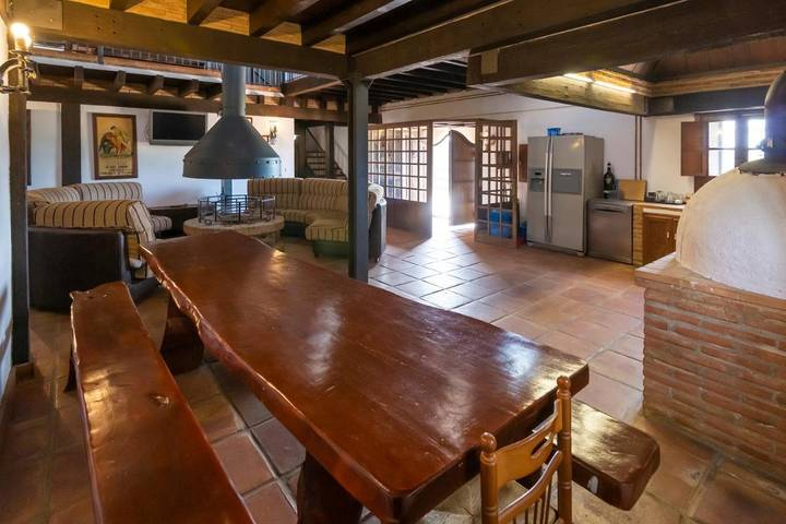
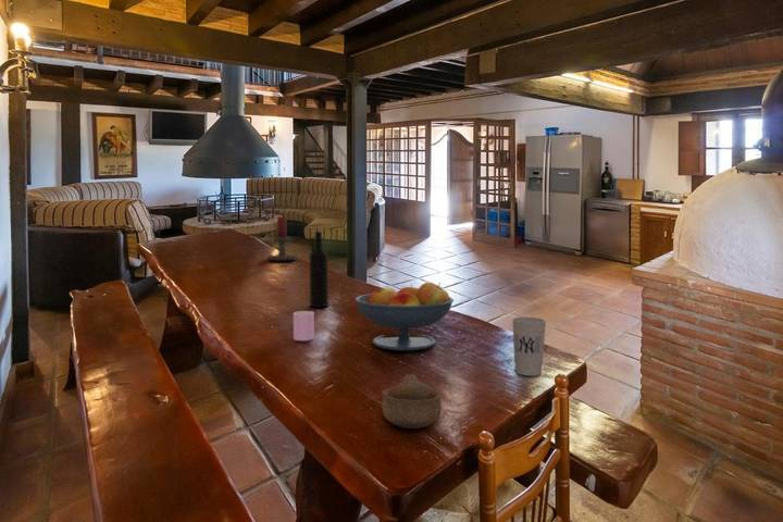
+ fruit bowl (403, 312)
+ cup (301, 324)
+ candle holder (277, 237)
+ cup (527, 346)
+ wine bottle (319, 269)
+ bowl (409, 400)
